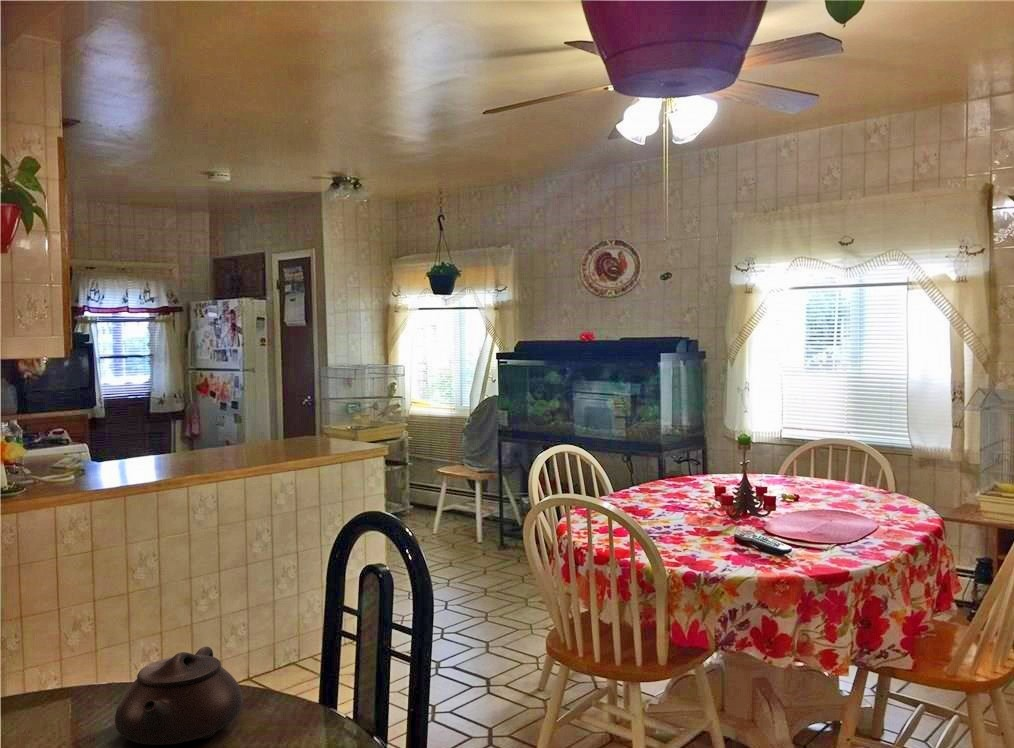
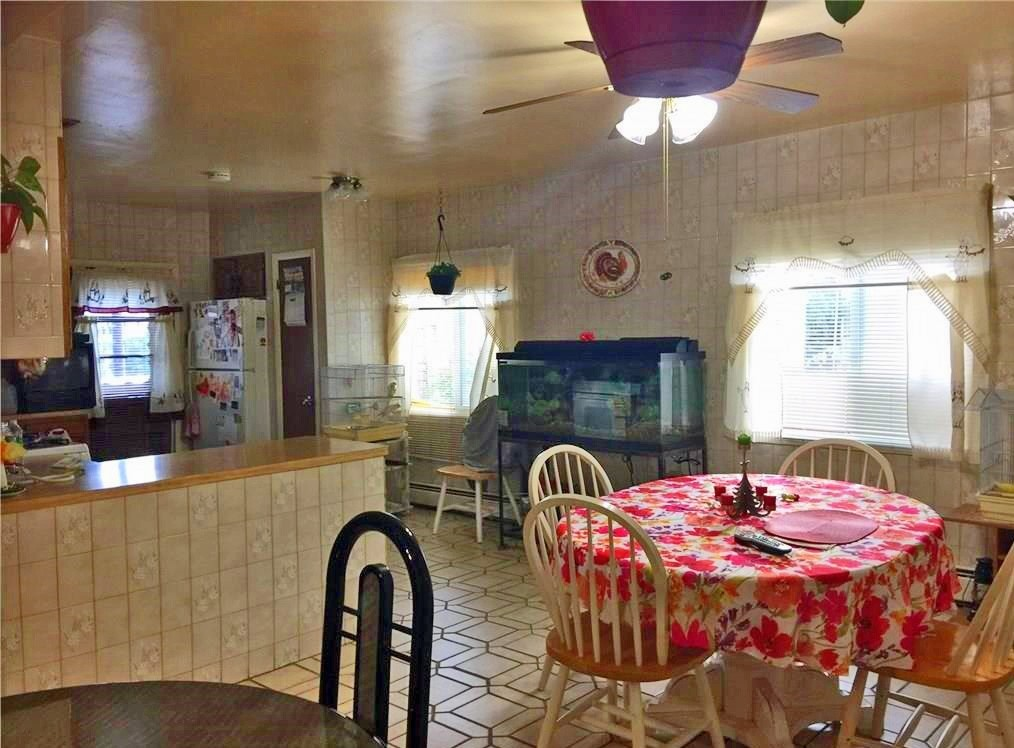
- teapot (183, 689)
